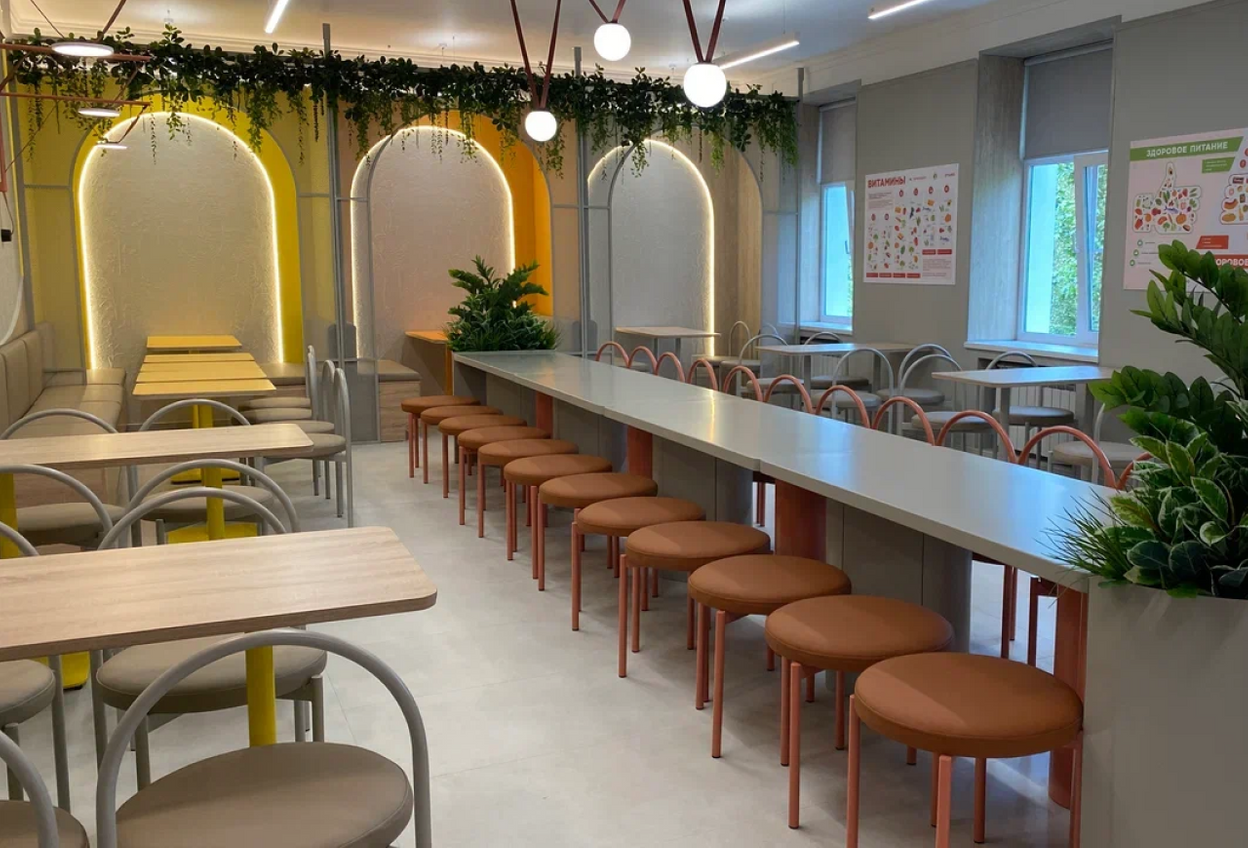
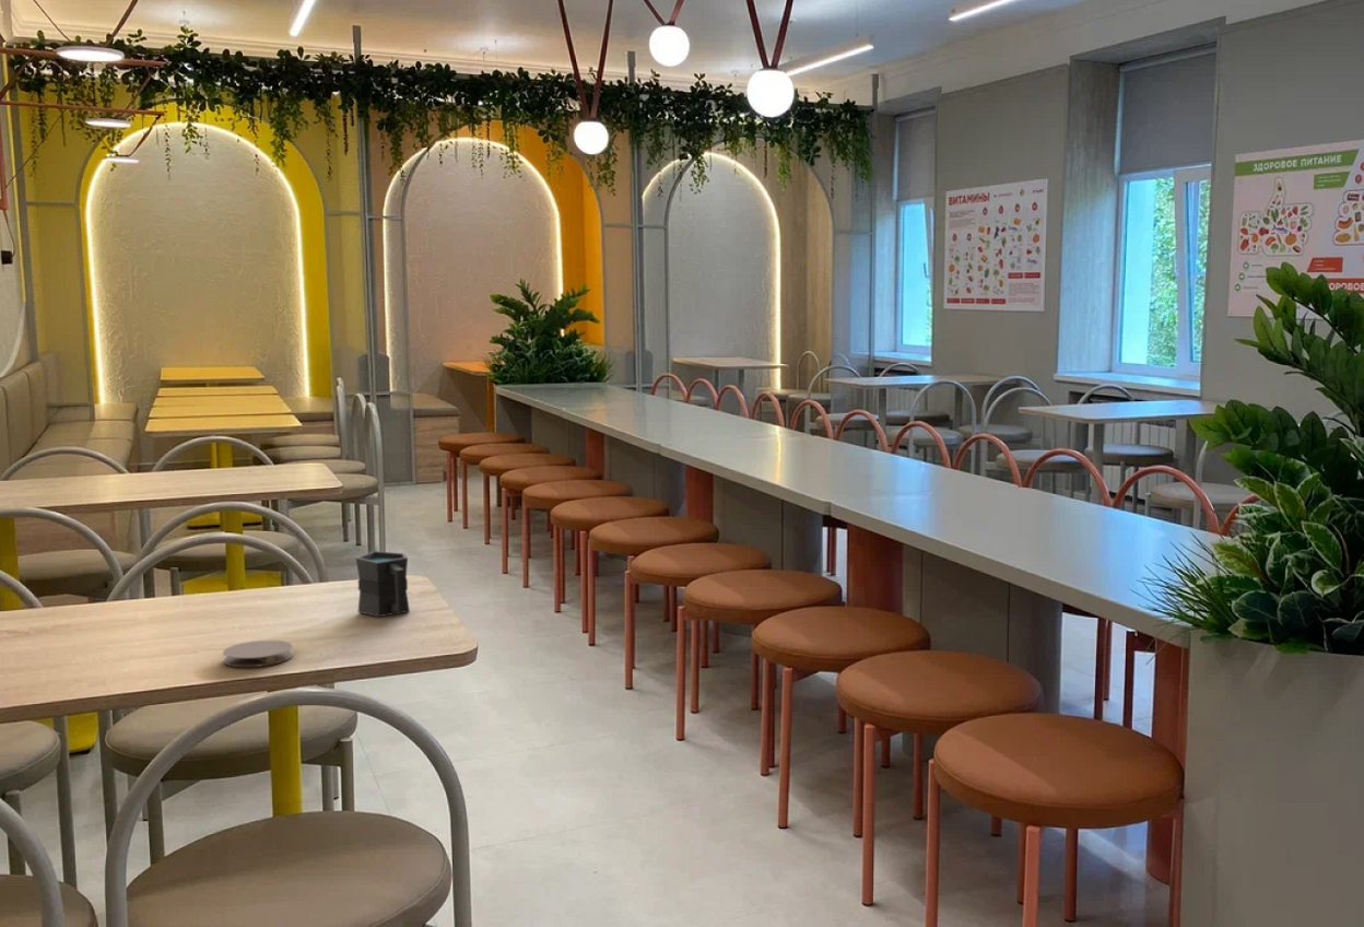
+ coaster (258, 653)
+ mug (387, 584)
